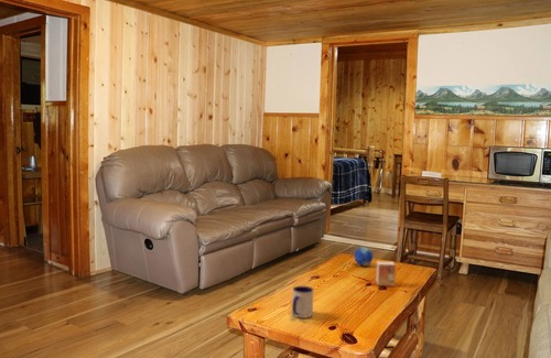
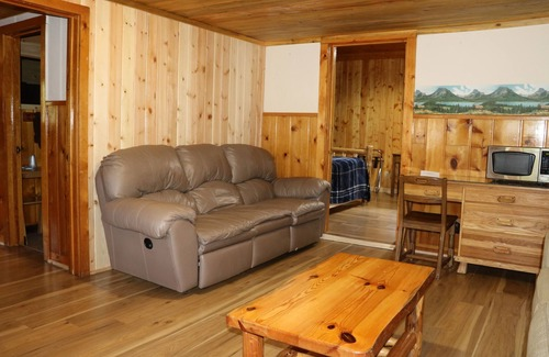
- decorative orb (363, 256)
- small box (385, 273)
- mug (300, 303)
